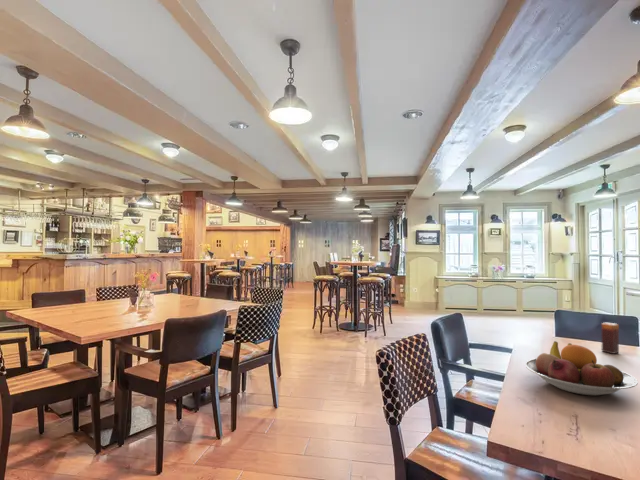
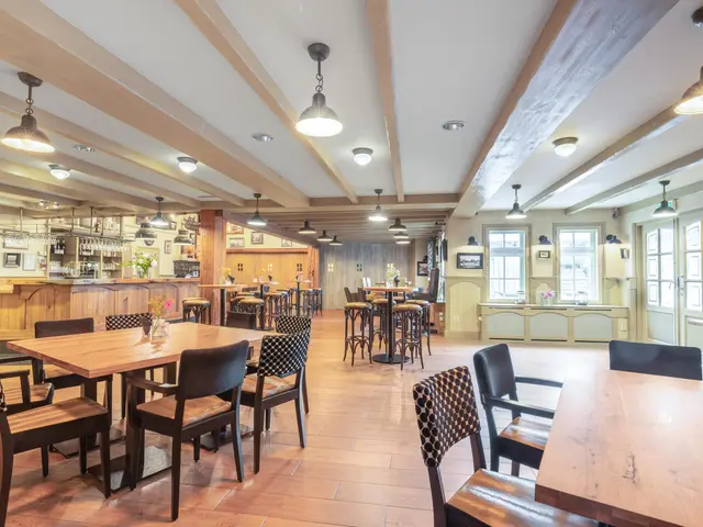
- fruit bowl (577, 367)
- candle (610, 337)
